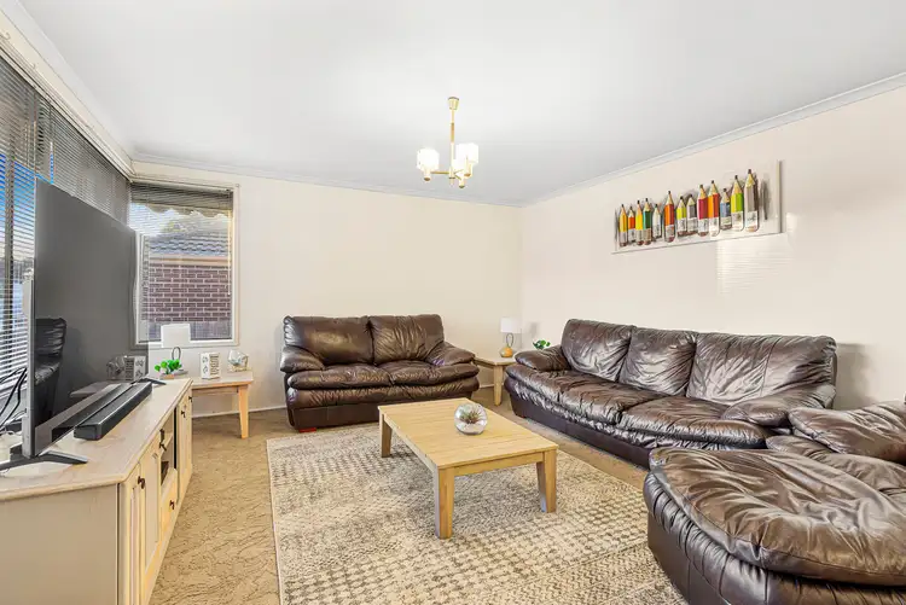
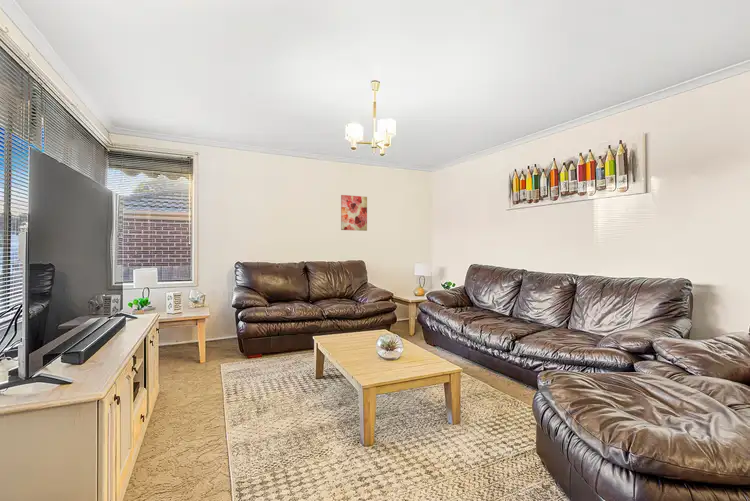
+ wall art (354, 213)
